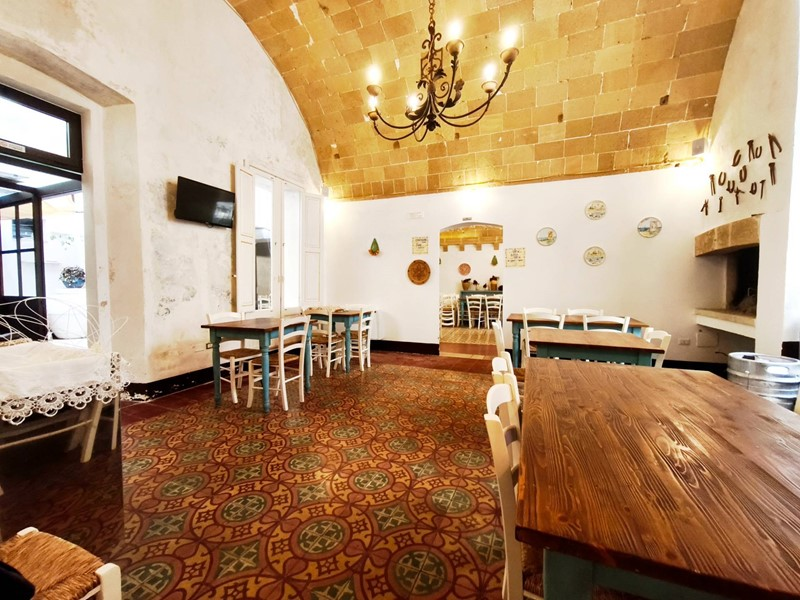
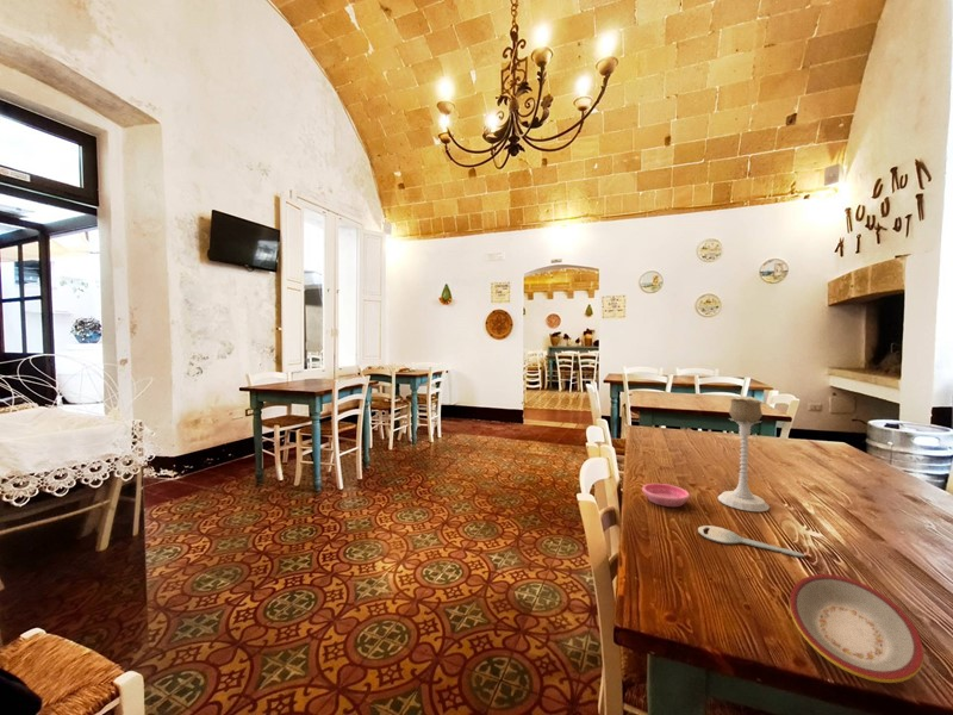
+ candle holder (743, 452)
+ saucer (665, 495)
+ key (747, 541)
+ plate (849, 624)
